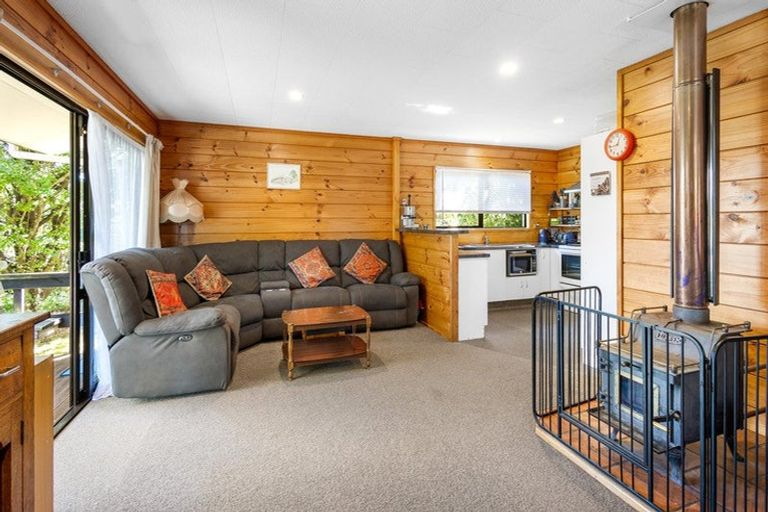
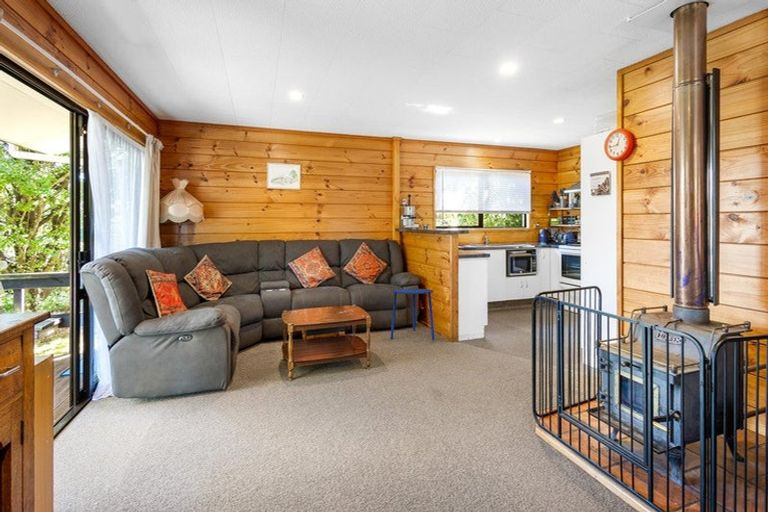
+ side table (413, 313)
